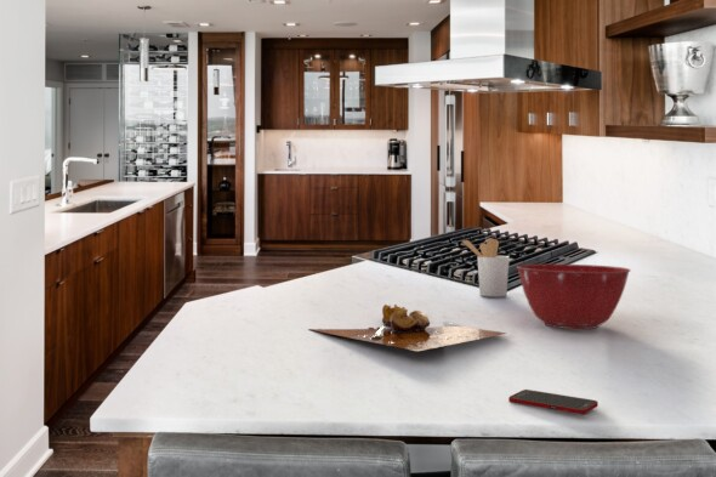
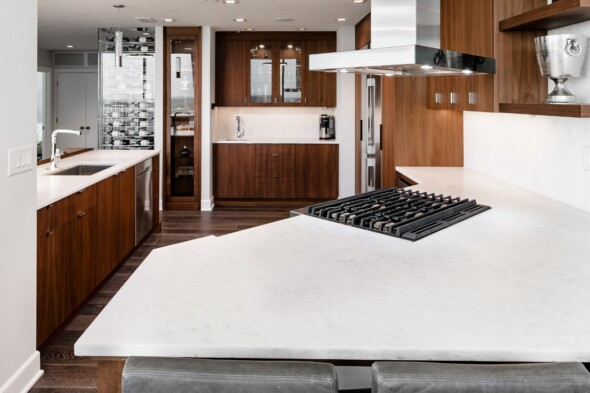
- cutting board (397, 318)
- cell phone (552, 402)
- mixing bowl (572, 296)
- utensil holder (484, 266)
